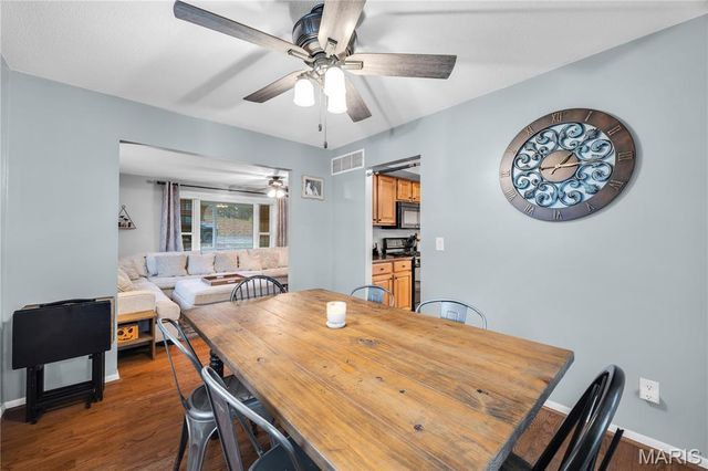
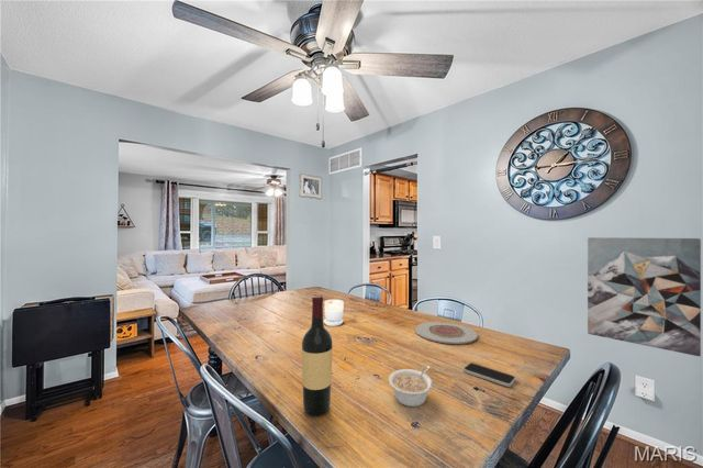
+ smartphone (488, 374)
+ wine bottle (316, 352)
+ legume (410, 386)
+ plate (445, 331)
+ wall art (638, 290)
